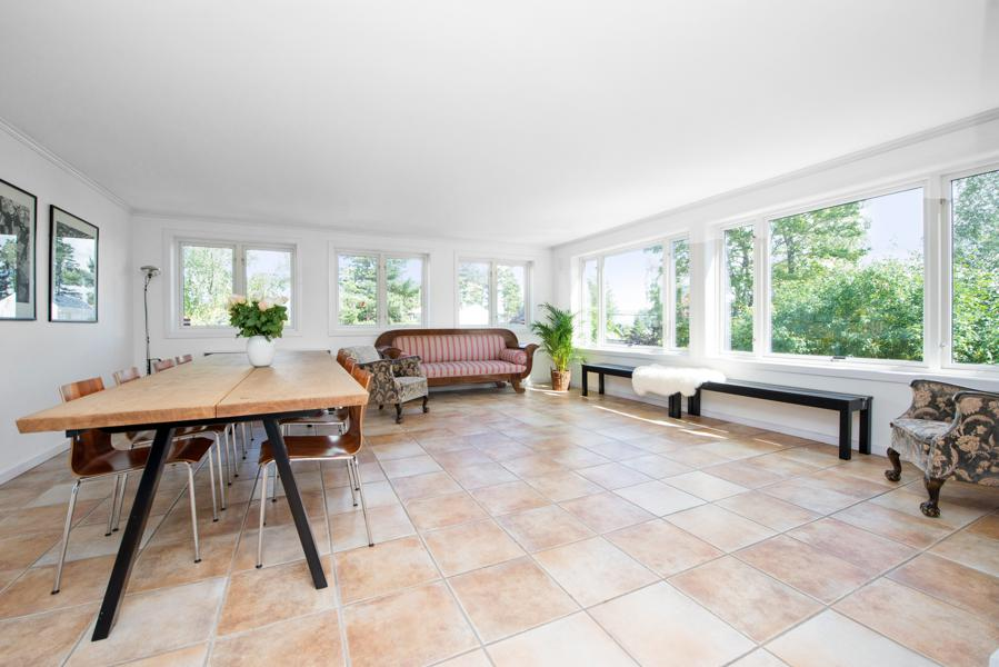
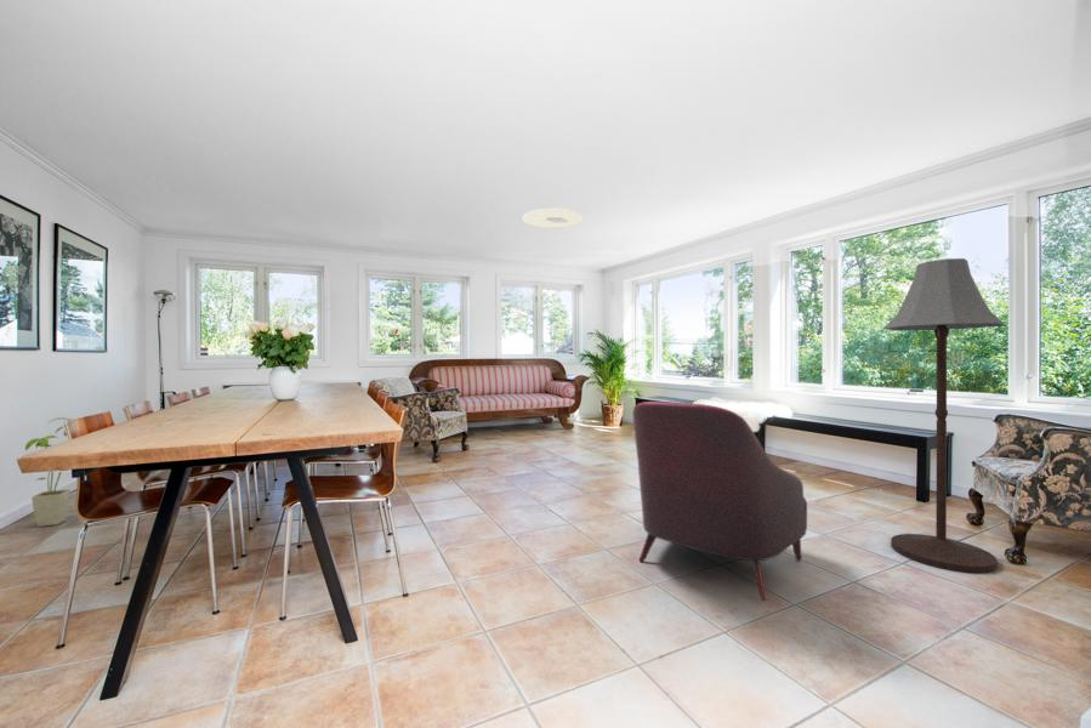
+ house plant (59, 472)
+ armchair (711, 480)
+ ceiling light (552, 216)
+ floor lamp (941, 408)
